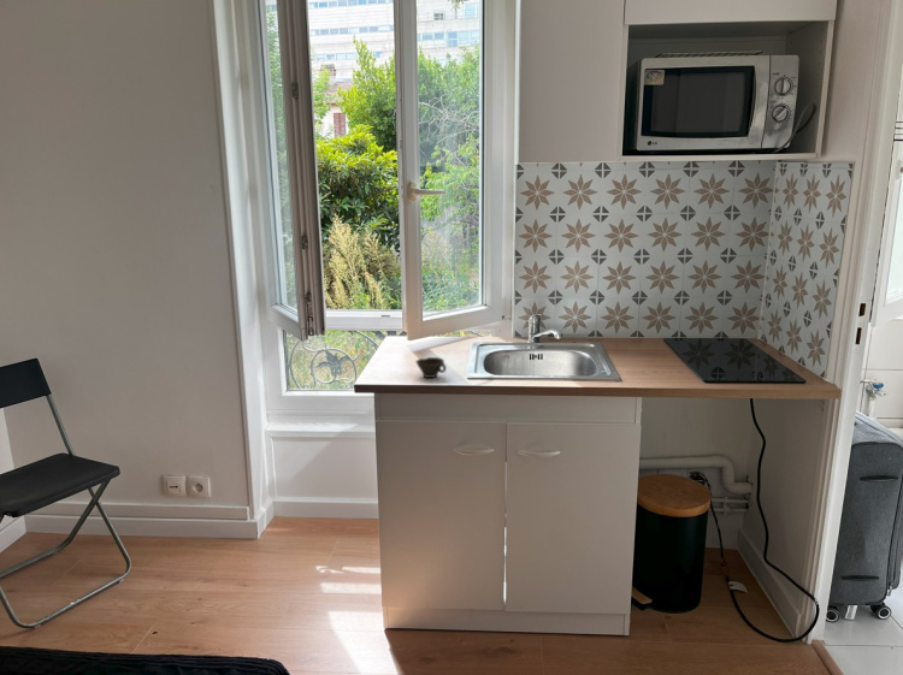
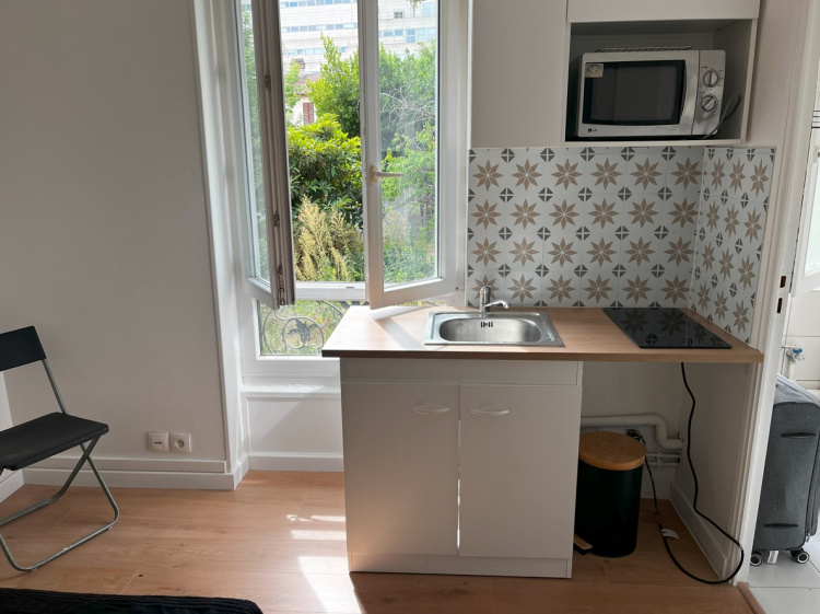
- cup (431, 368)
